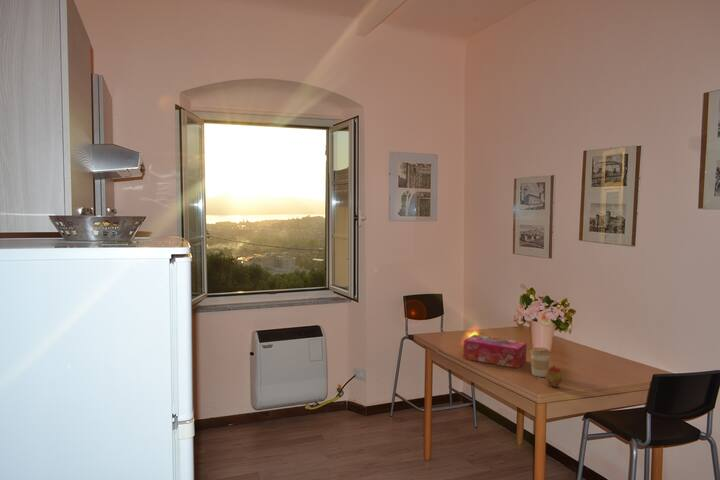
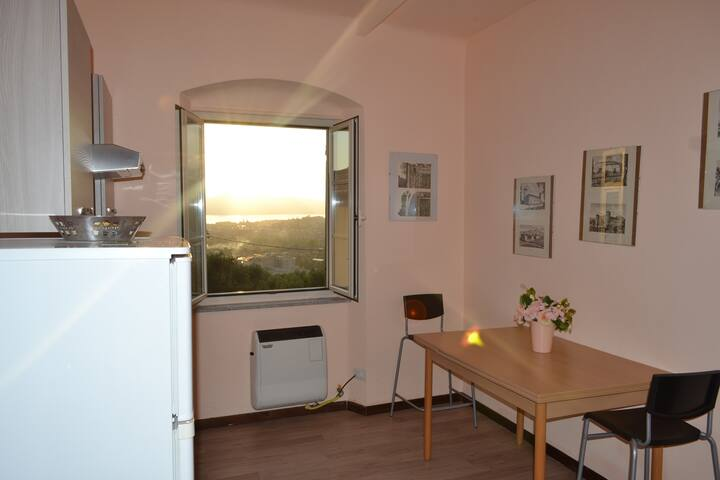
- tissue box (494, 350)
- apple (553, 375)
- coffee cup (539, 361)
